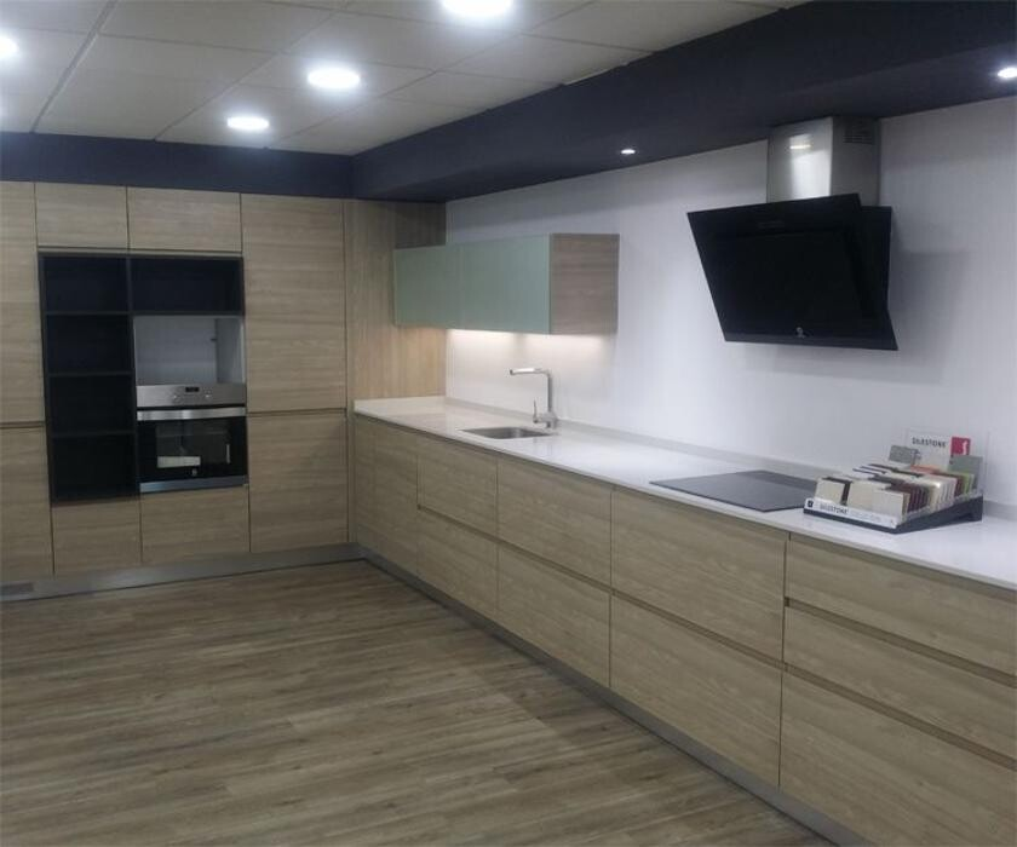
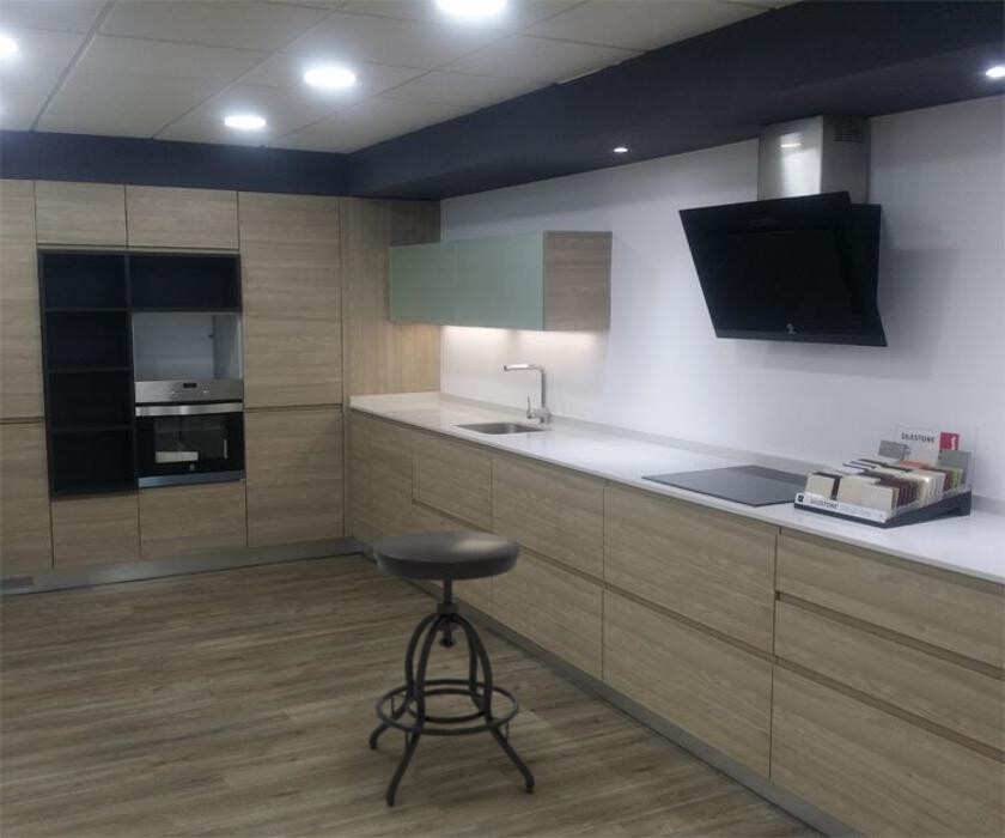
+ stool (447, 648)
